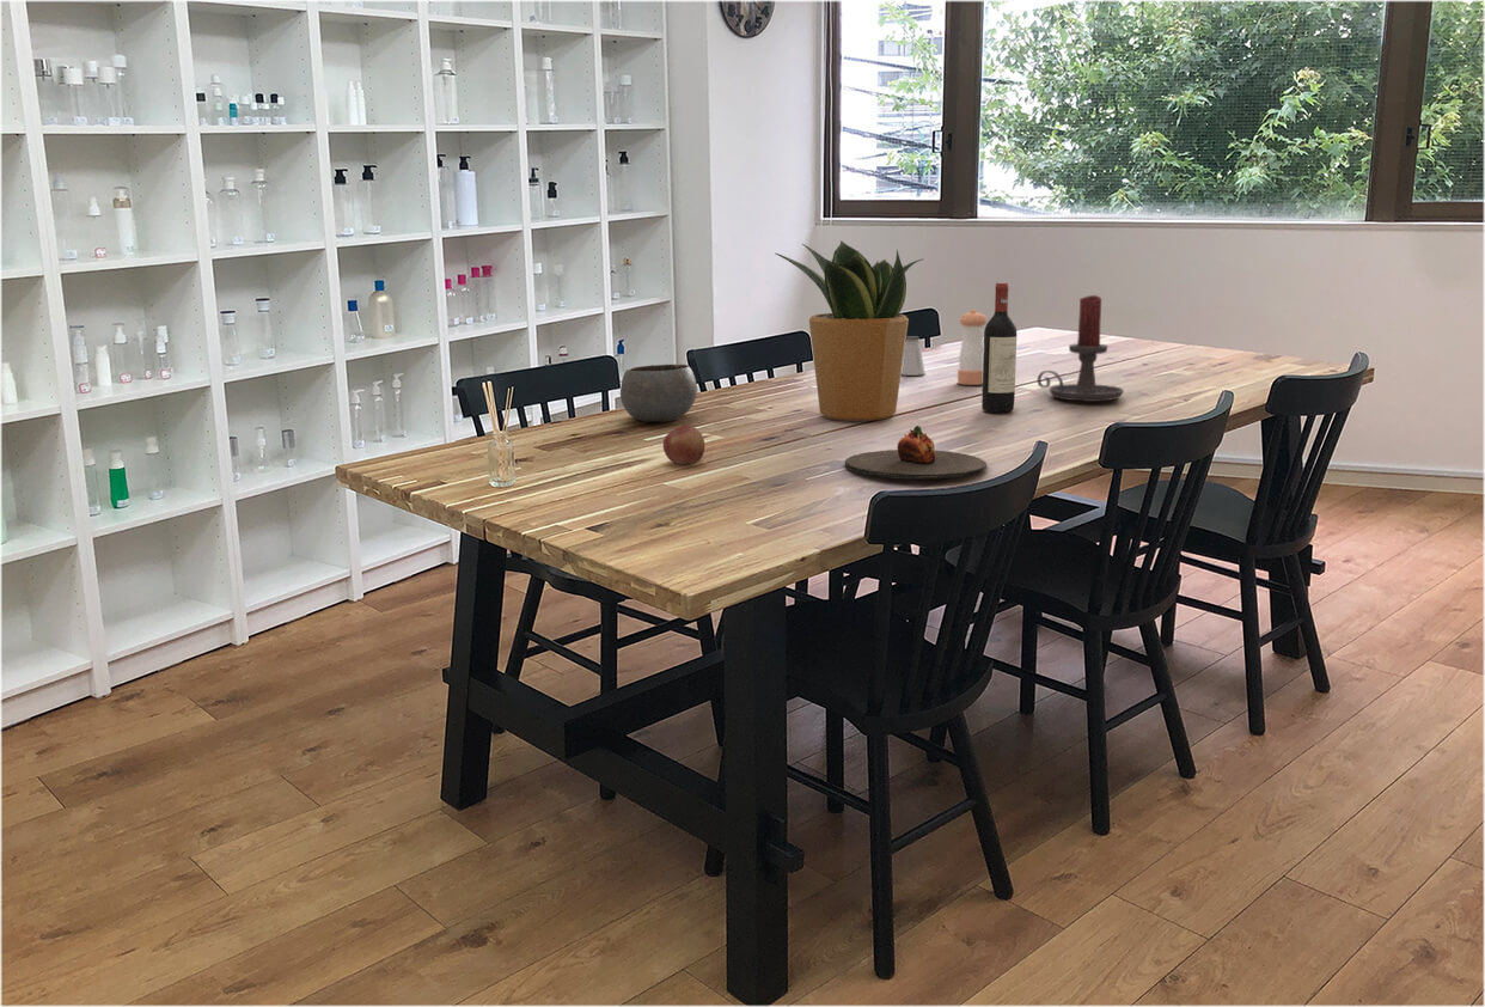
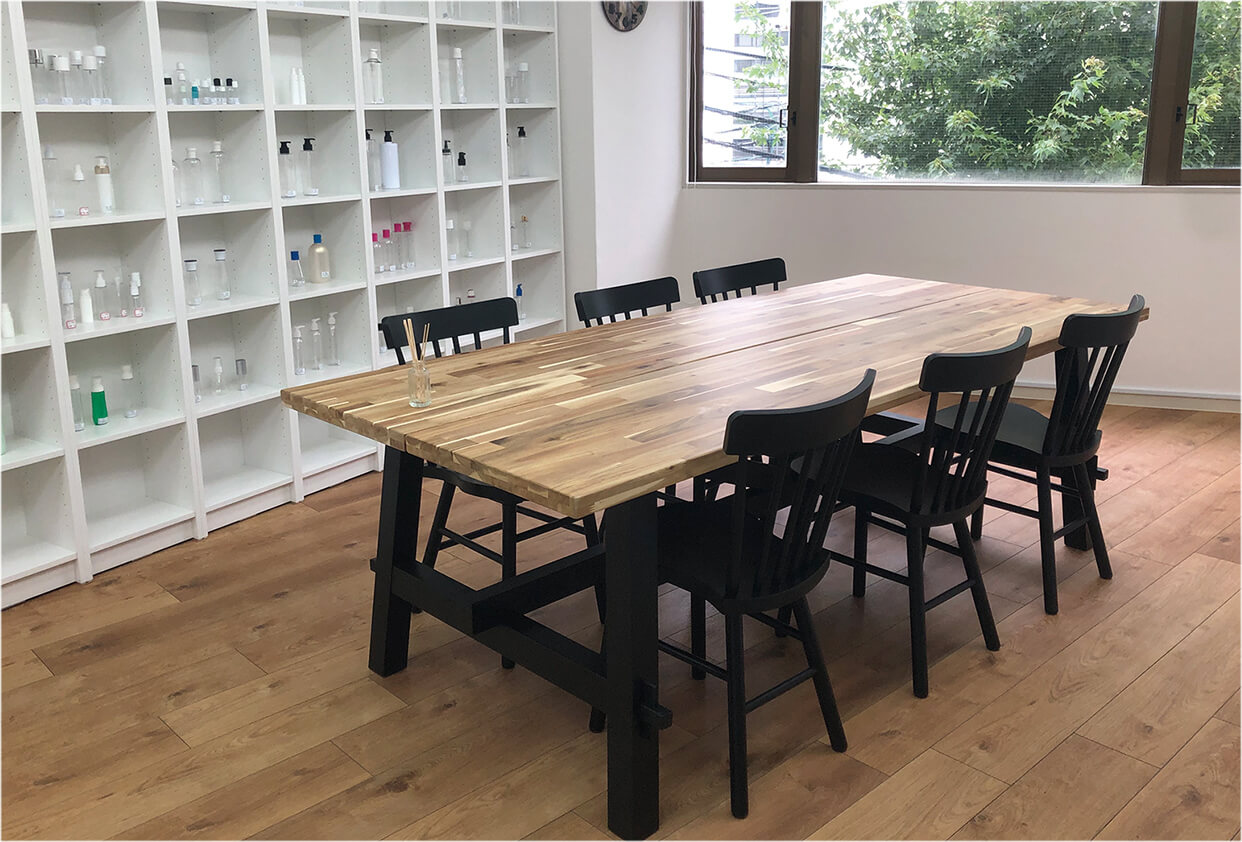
- plate (915, 445)
- apple (684, 444)
- wine bottle (1000, 347)
- pepper shaker (972, 346)
- saltshaker (911, 355)
- candle holder (1078, 346)
- potted plant (849, 329)
- bowl (658, 392)
